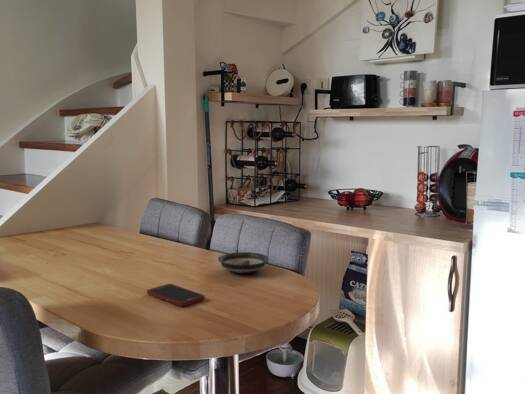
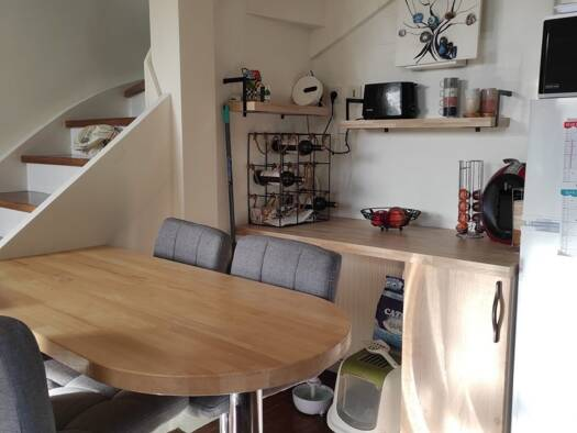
- saucer (243, 264)
- cell phone (175, 294)
